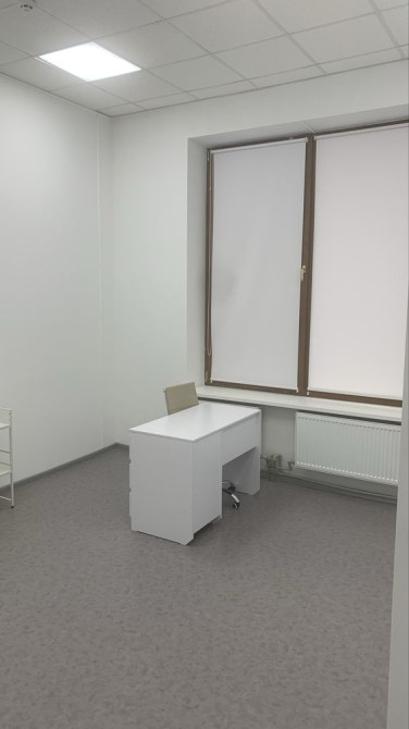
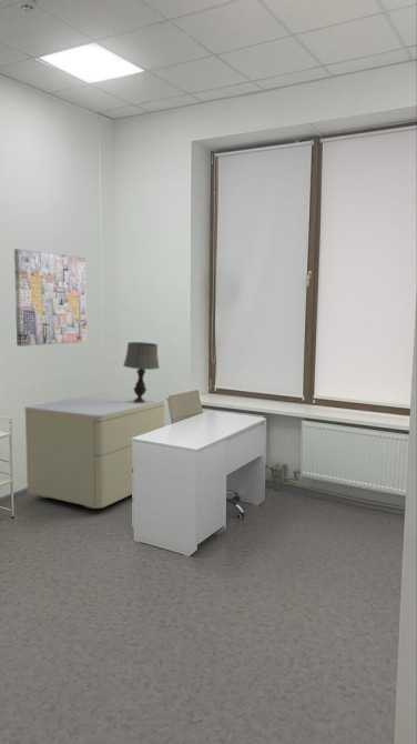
+ table lamp (139, 372)
+ nightstand (99, 446)
+ wall art (53, 299)
